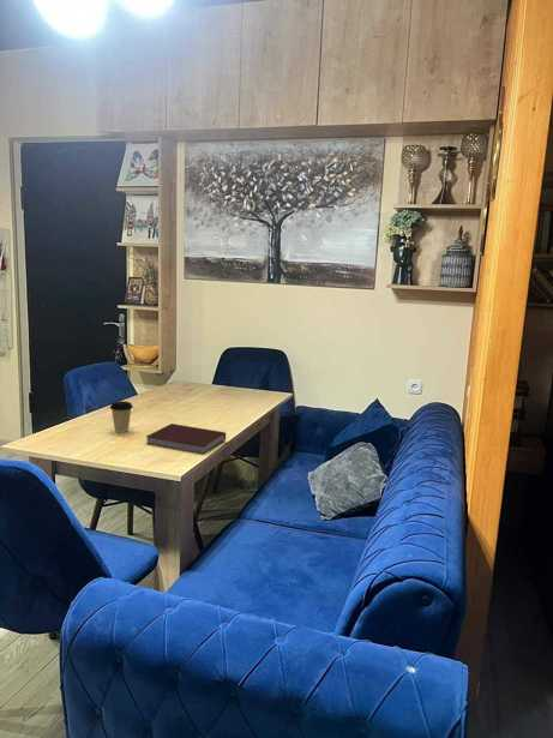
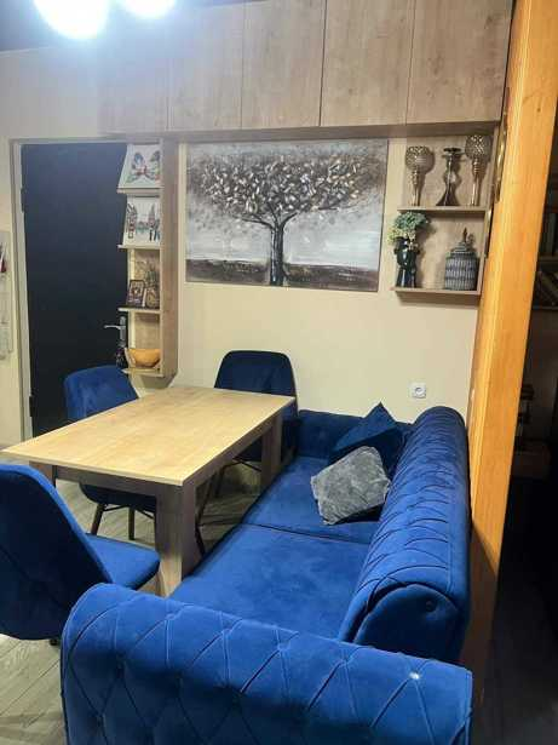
- coffee cup (121, 416)
- notebook (186, 438)
